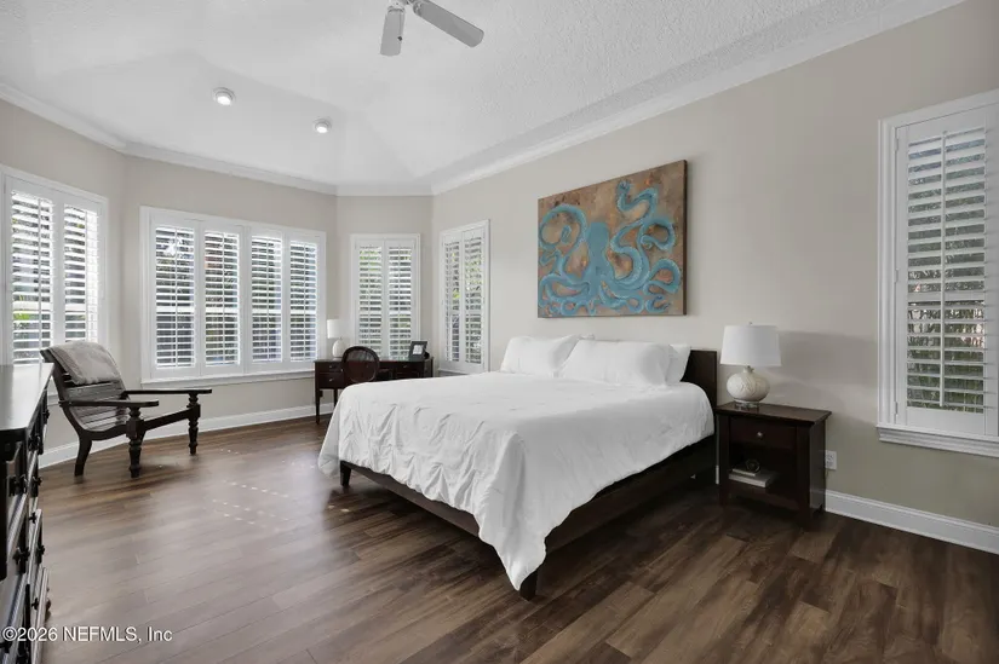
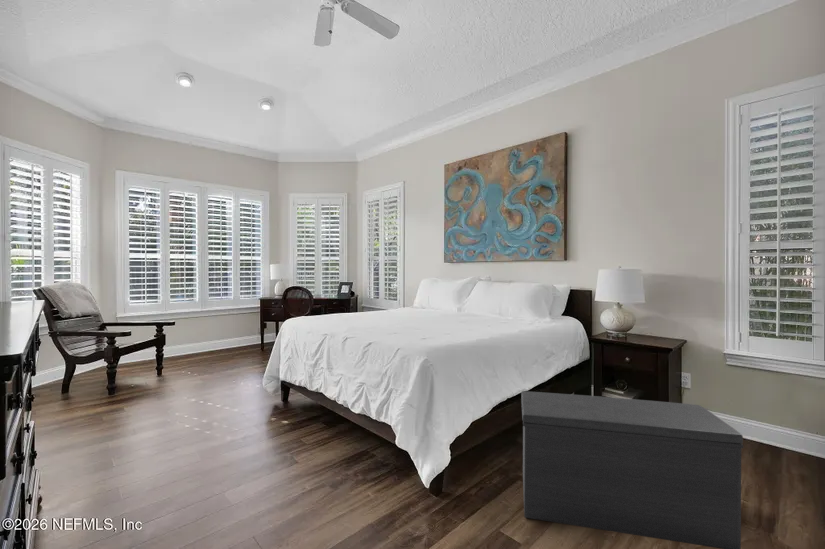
+ bench (614, 458)
